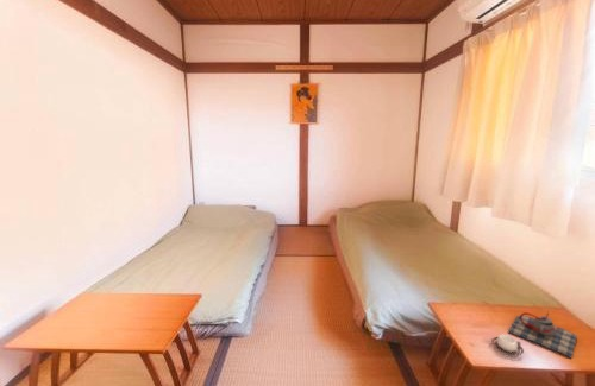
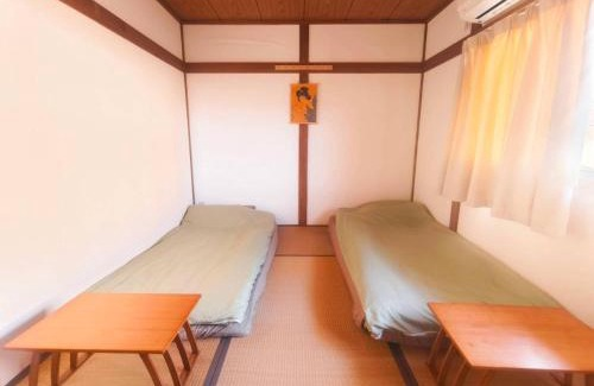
- teapot (543, 325)
- cup (507, 343)
